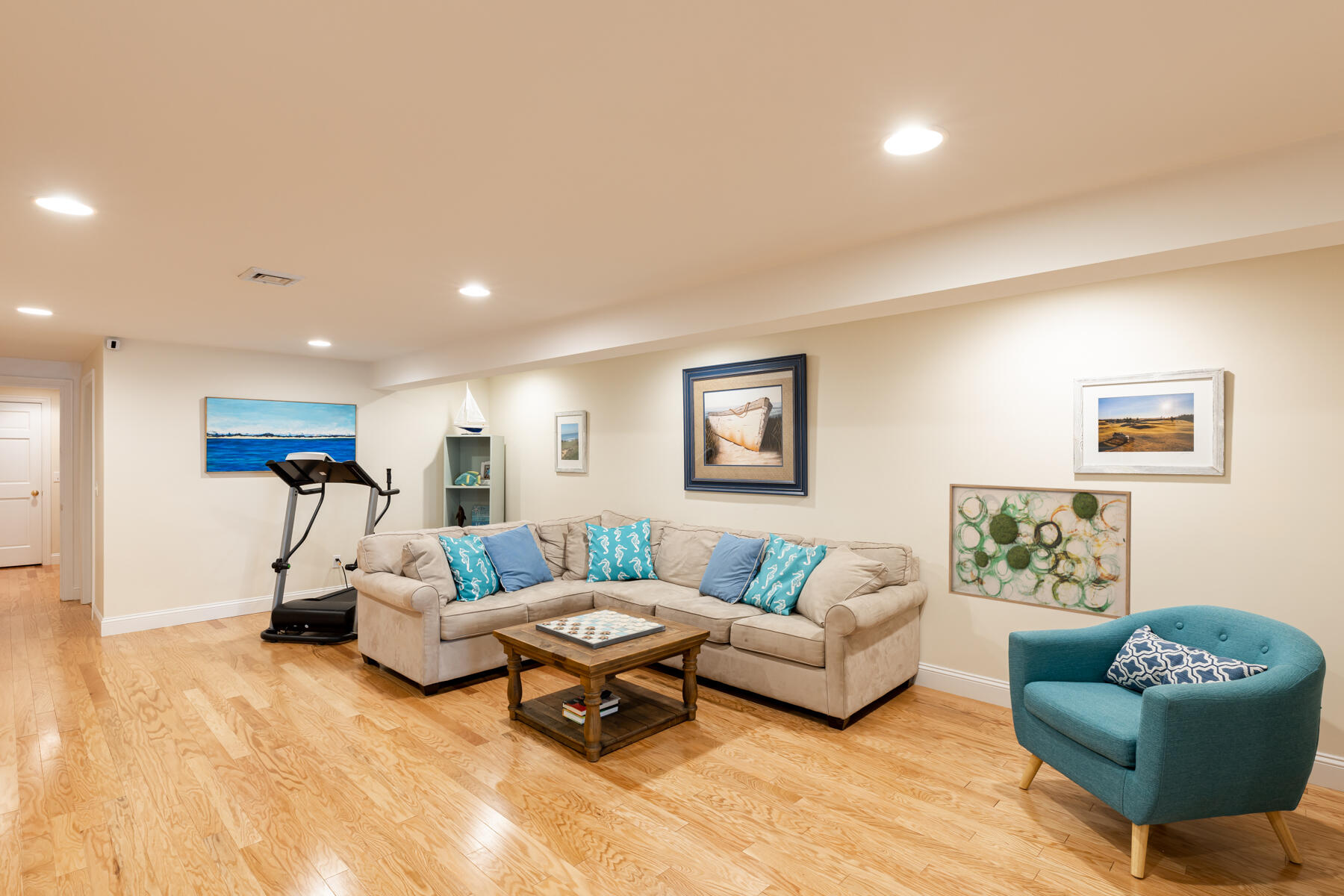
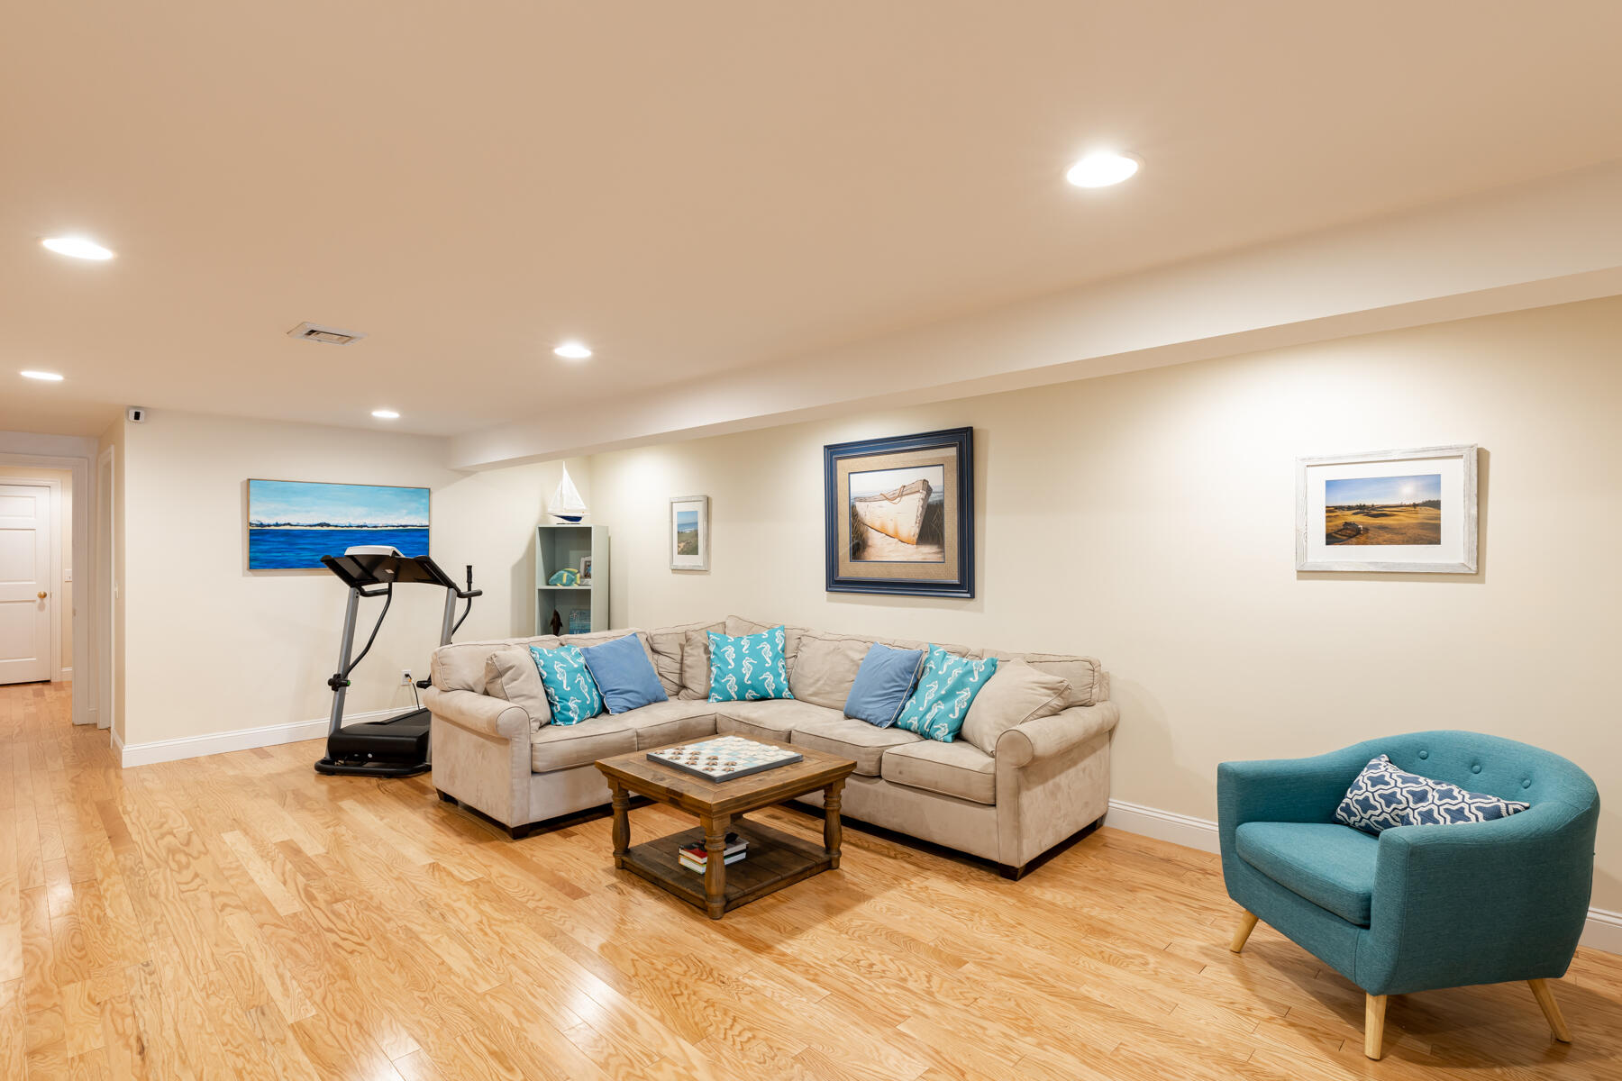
- wall art (1032, 547)
